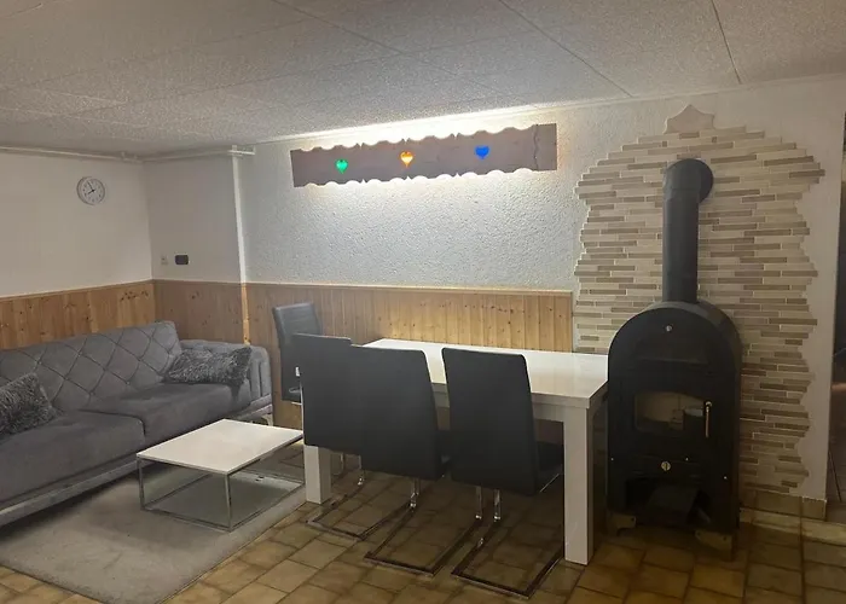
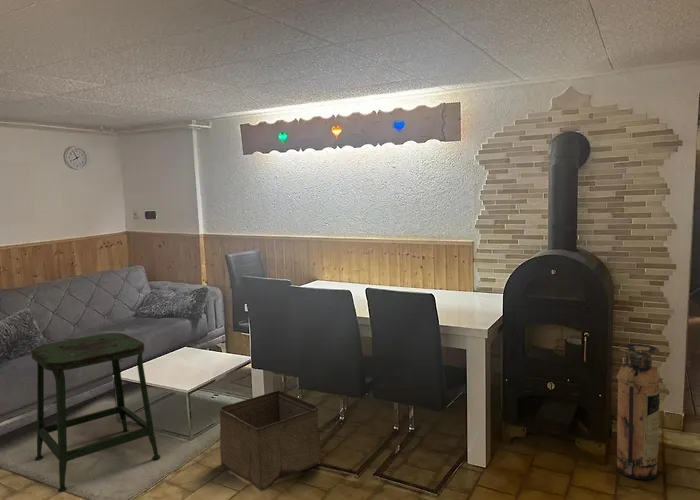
+ storage bin (270, 436)
+ stool (95, 412)
+ fire extinguisher (636, 411)
